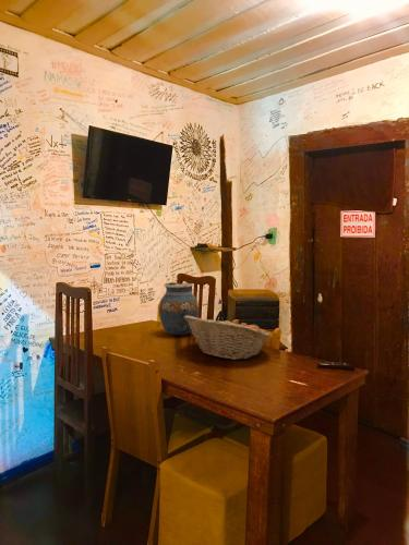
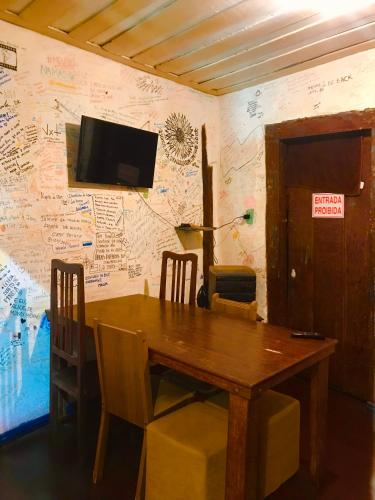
- vase (179, 308)
- fruit basket (226, 332)
